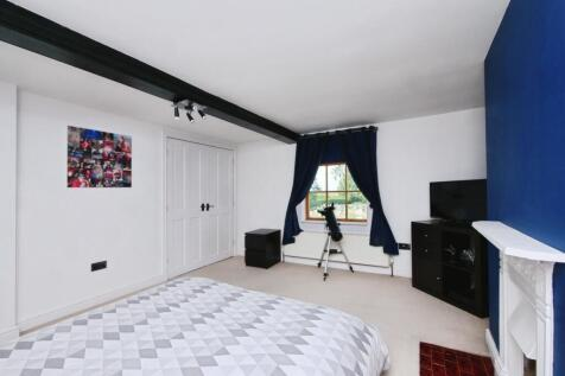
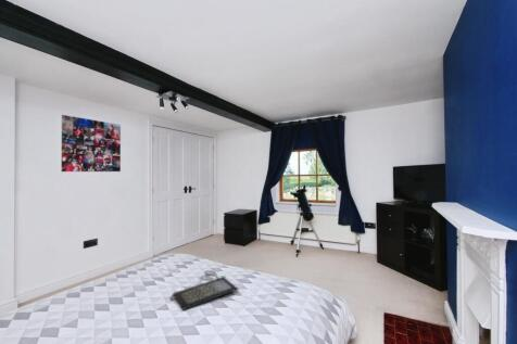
+ clutch bag (207, 289)
